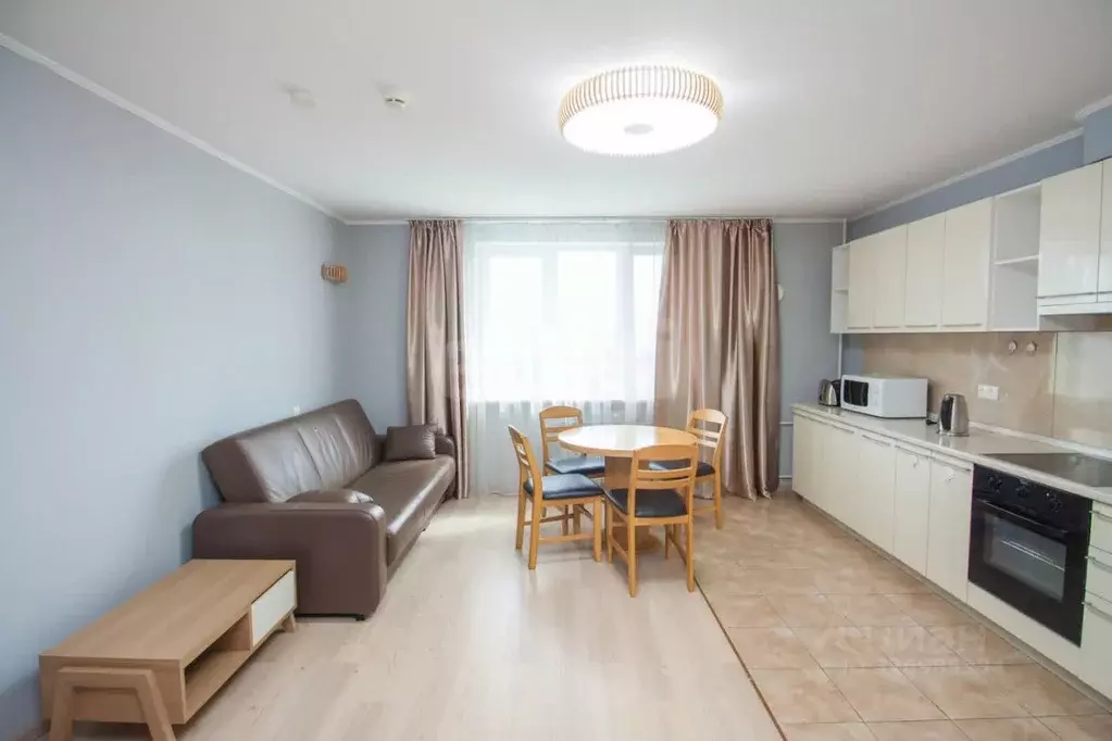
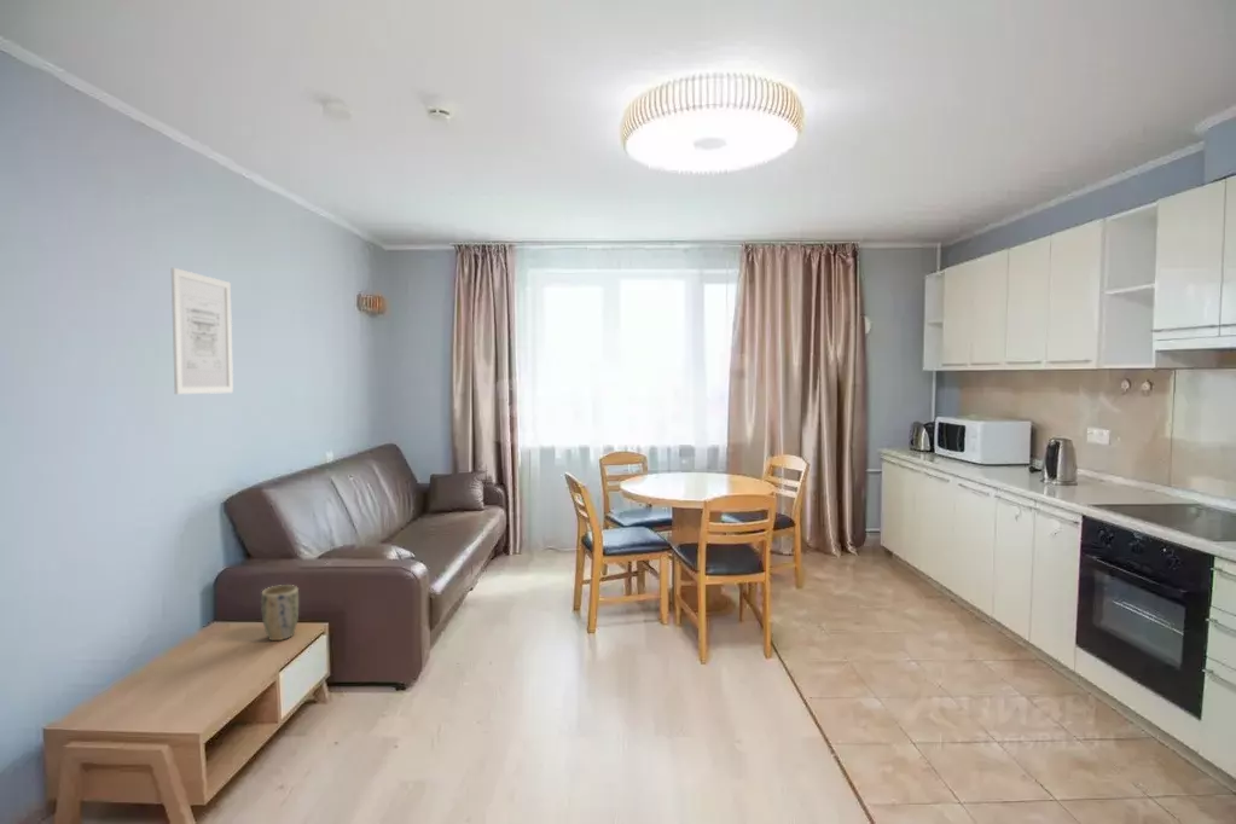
+ plant pot (280, 613)
+ wall art (204, 335)
